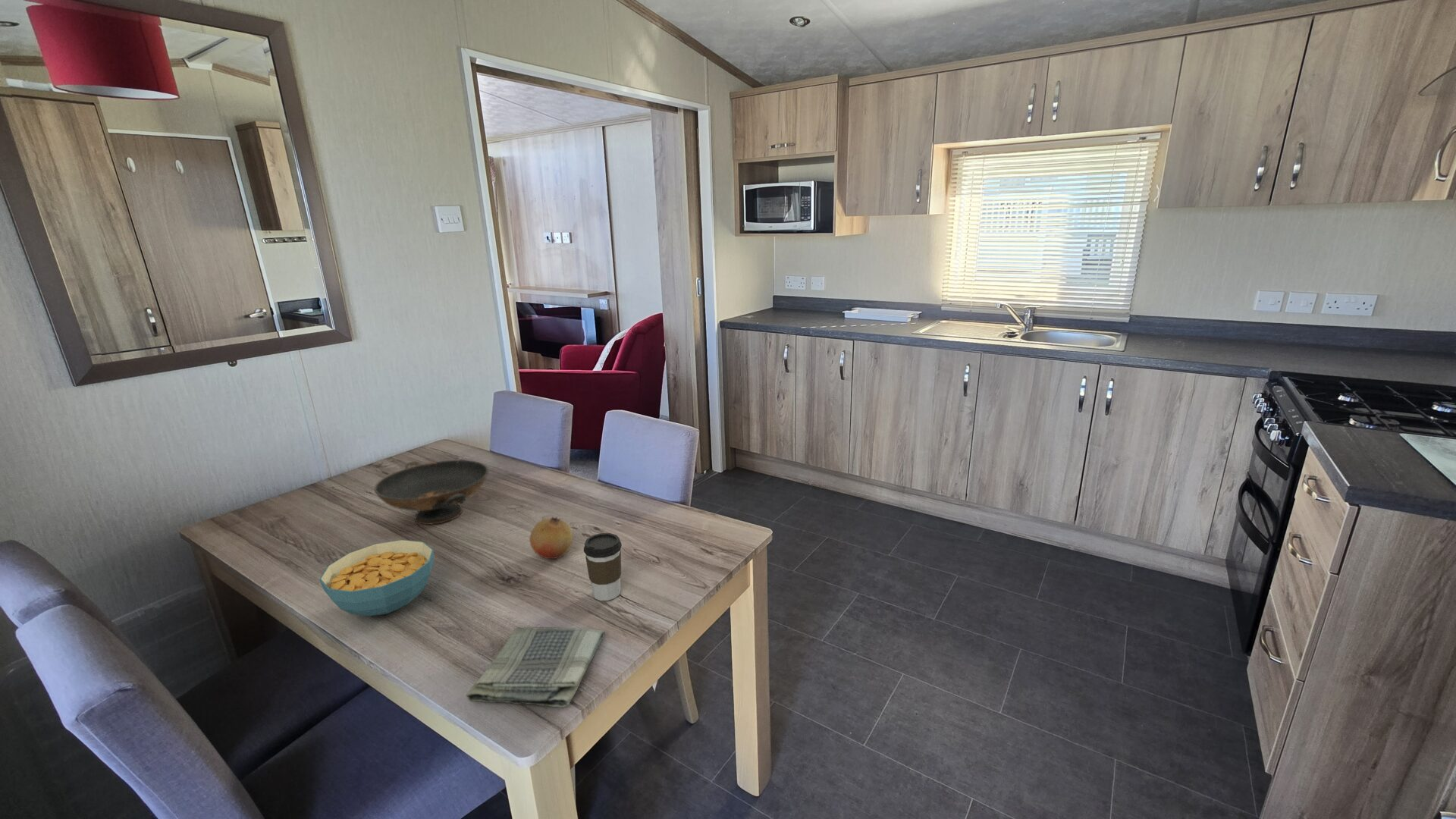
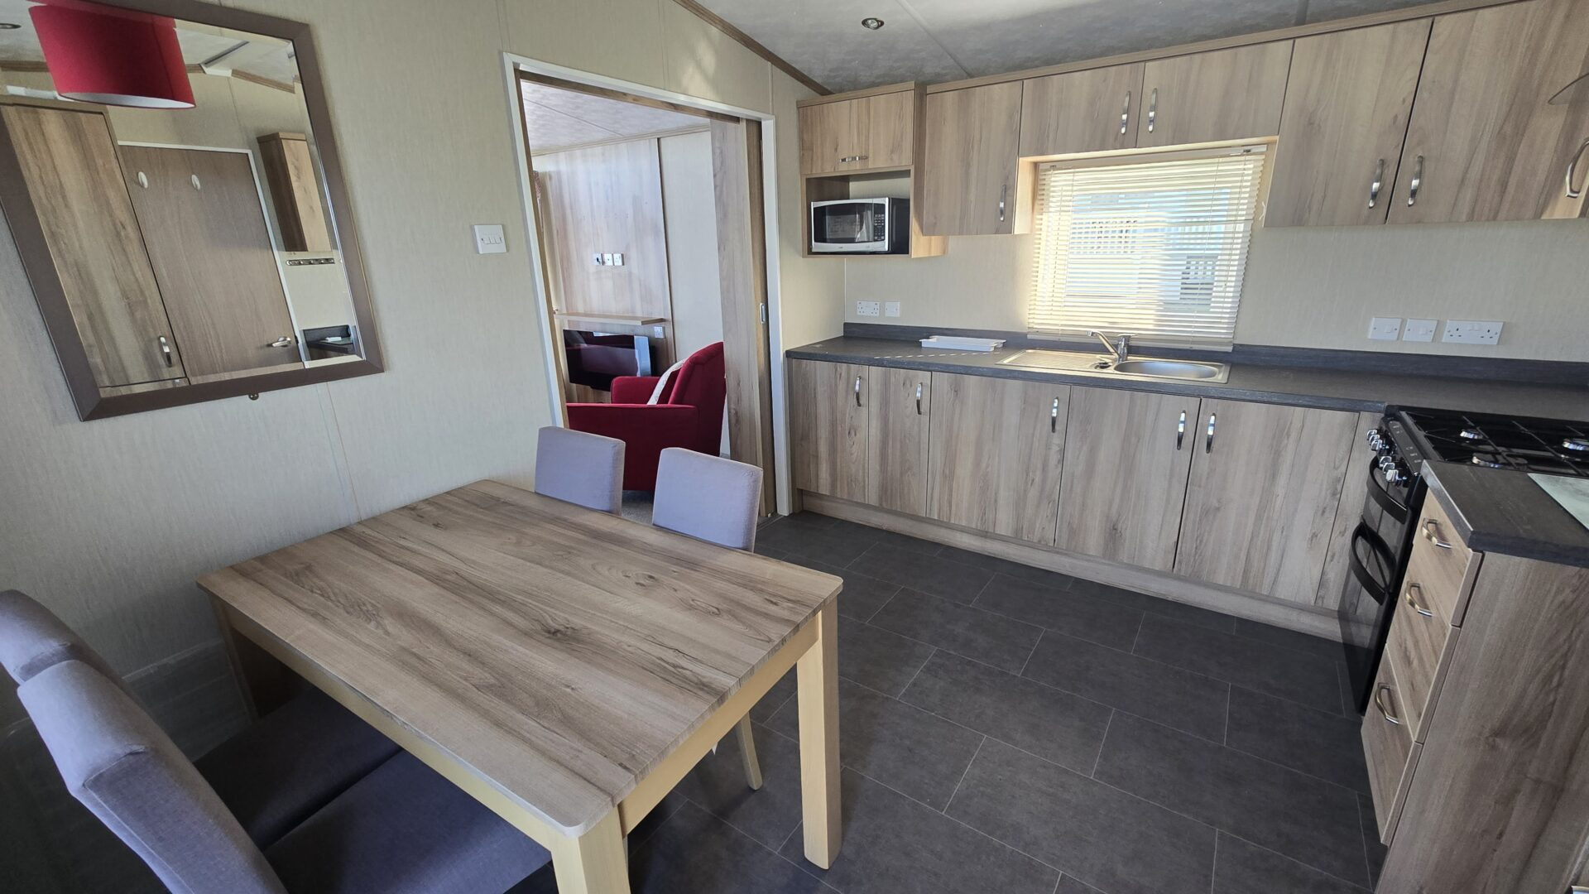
- dish towel (539, 661)
- decorative bowl (436, 495)
- fruit (551, 535)
- cereal bowl (383, 585)
- coffee cup (604, 567)
